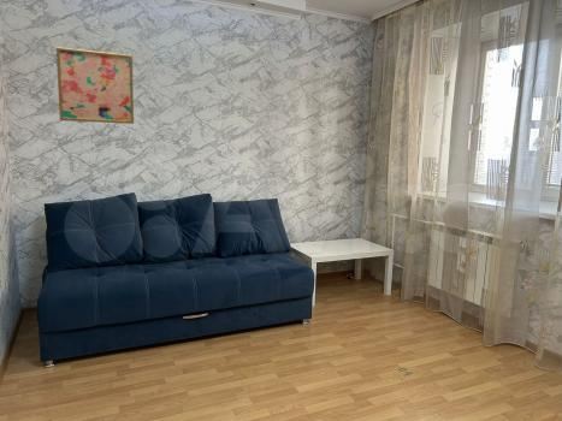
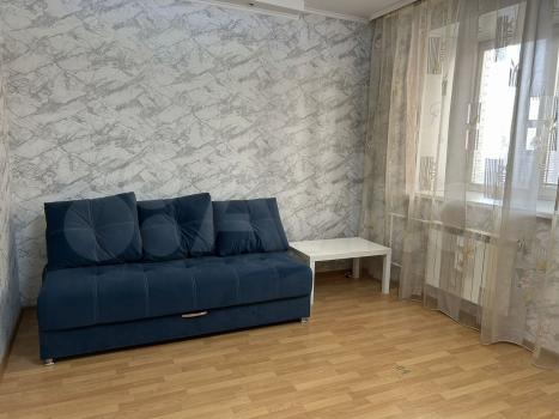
- wall art (96, 87)
